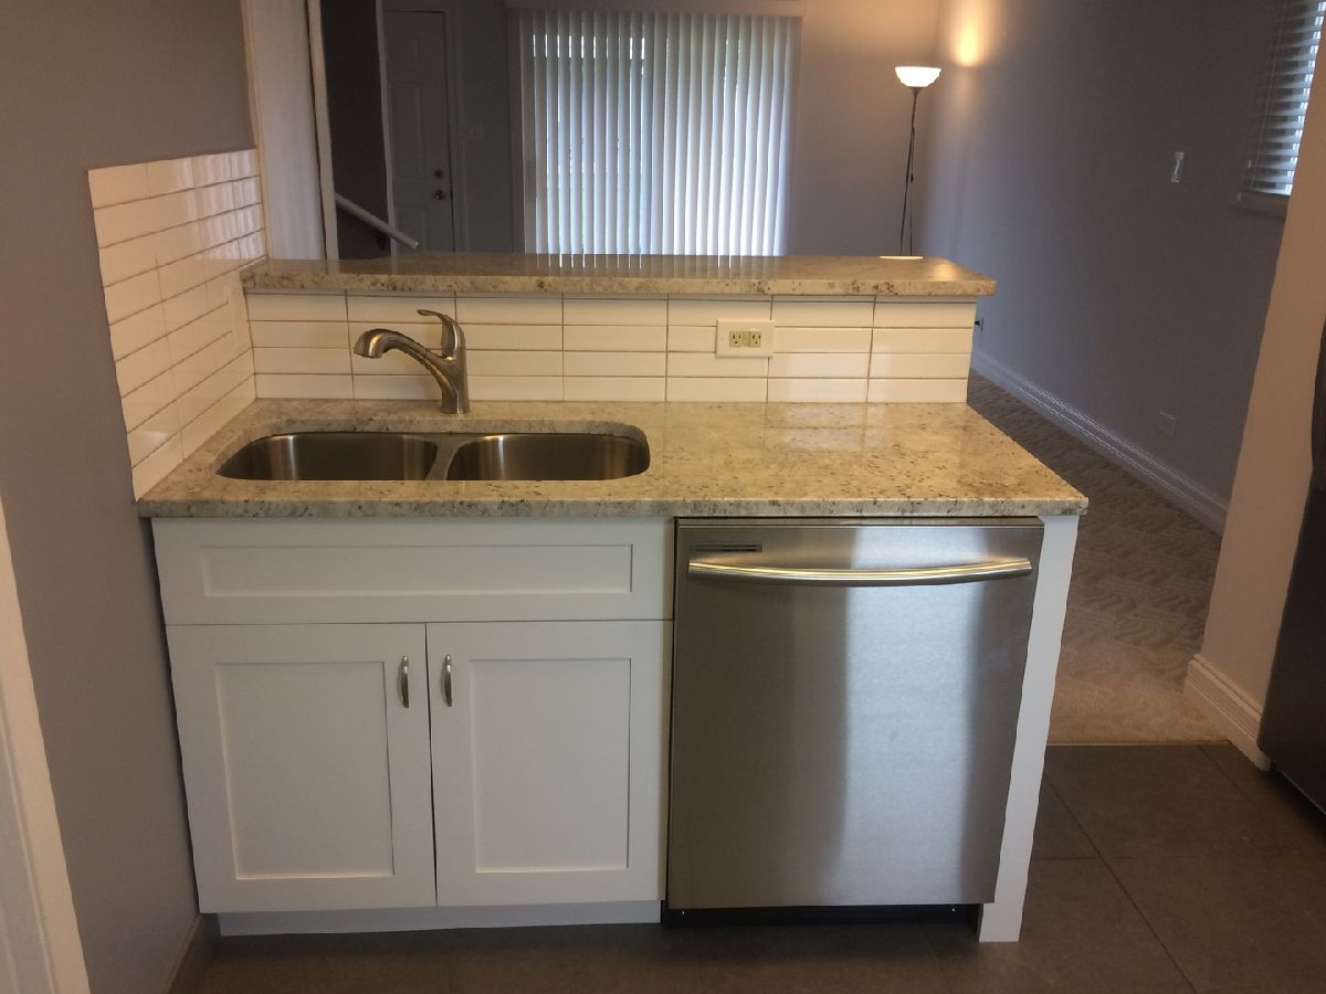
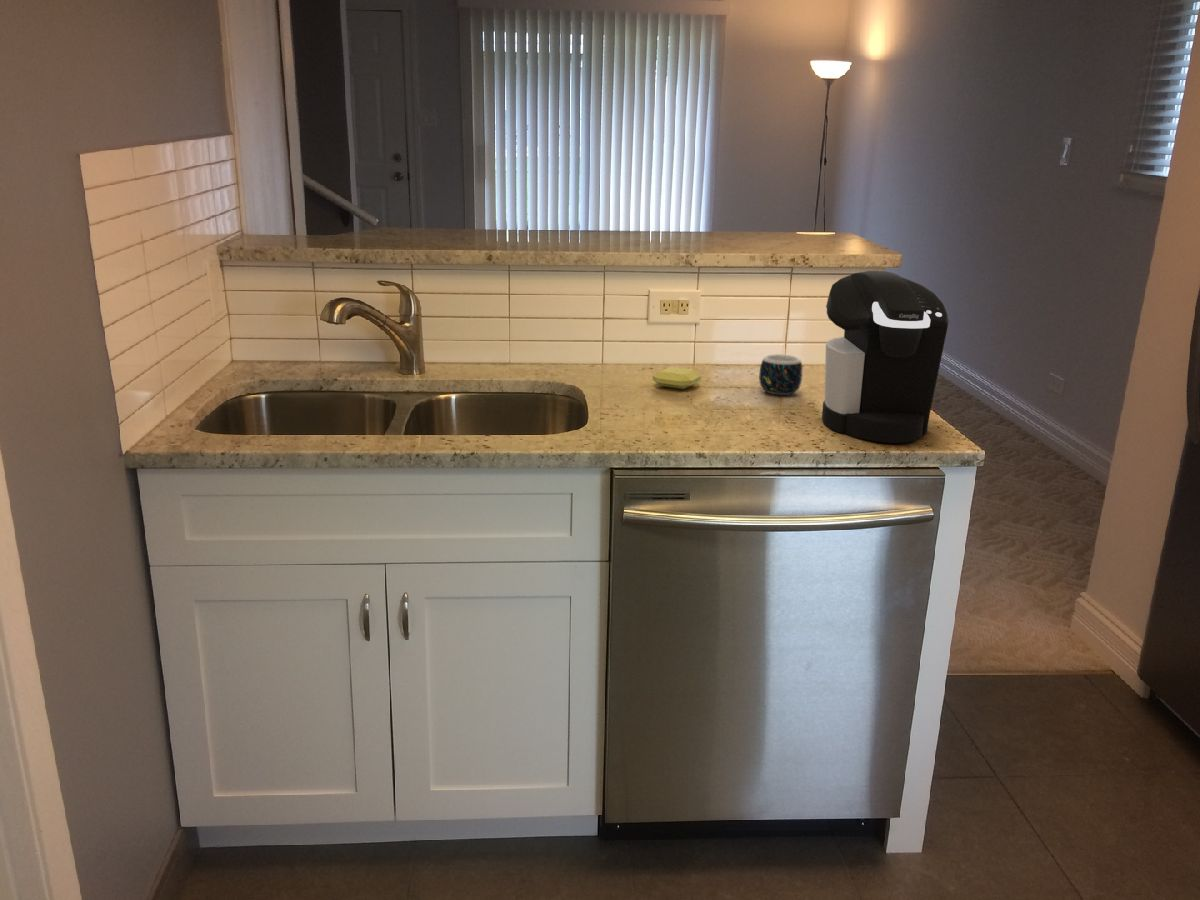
+ mug (778, 372)
+ coffee maker (883, 353)
+ soap bar (676, 377)
